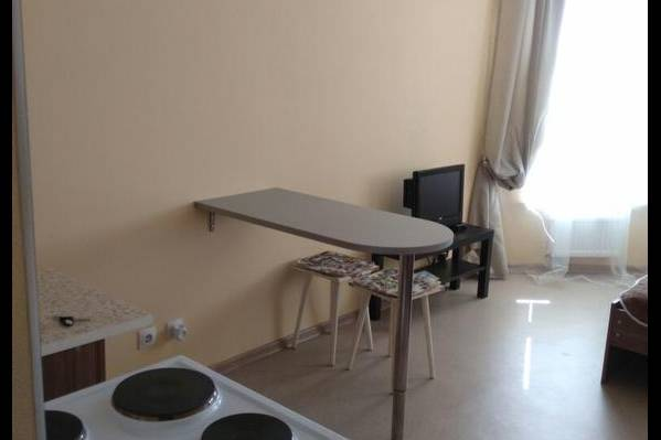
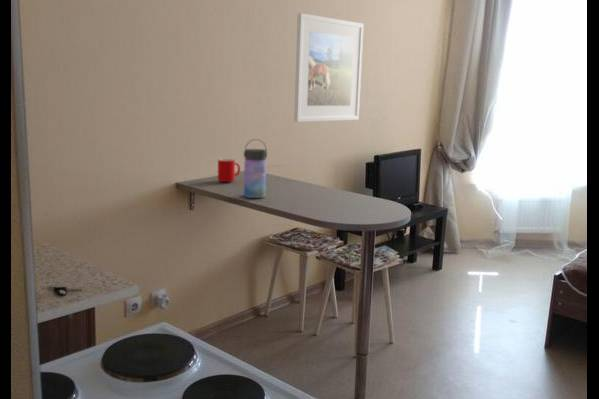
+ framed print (330, 70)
+ cup (229, 170)
+ water bottle (255, 167)
